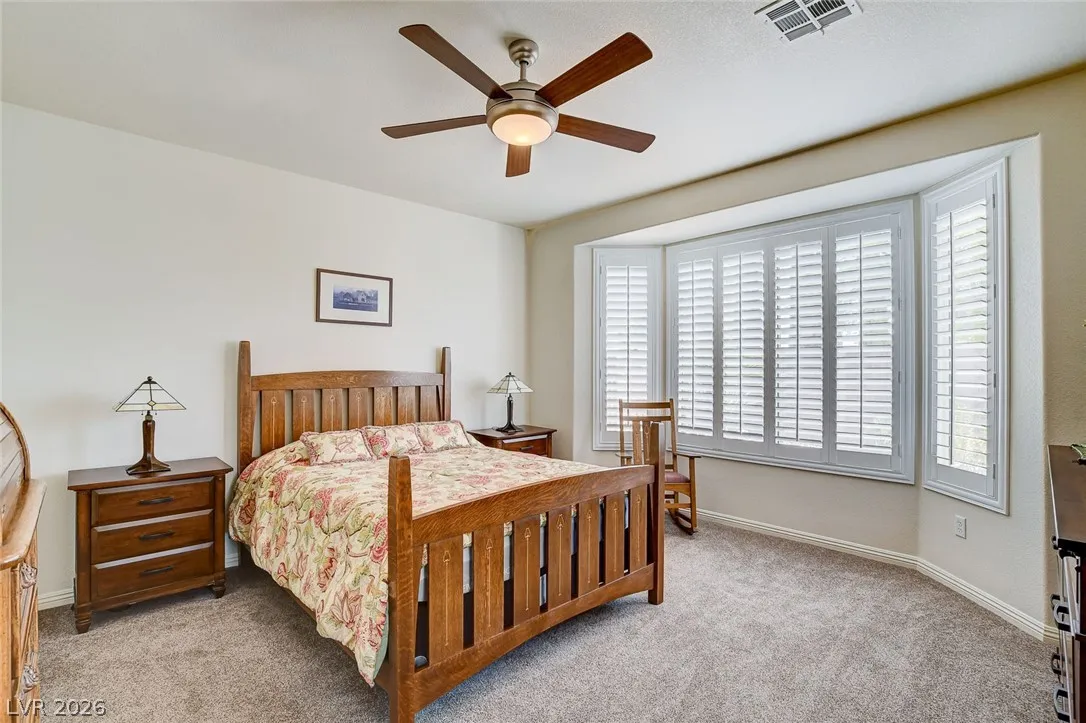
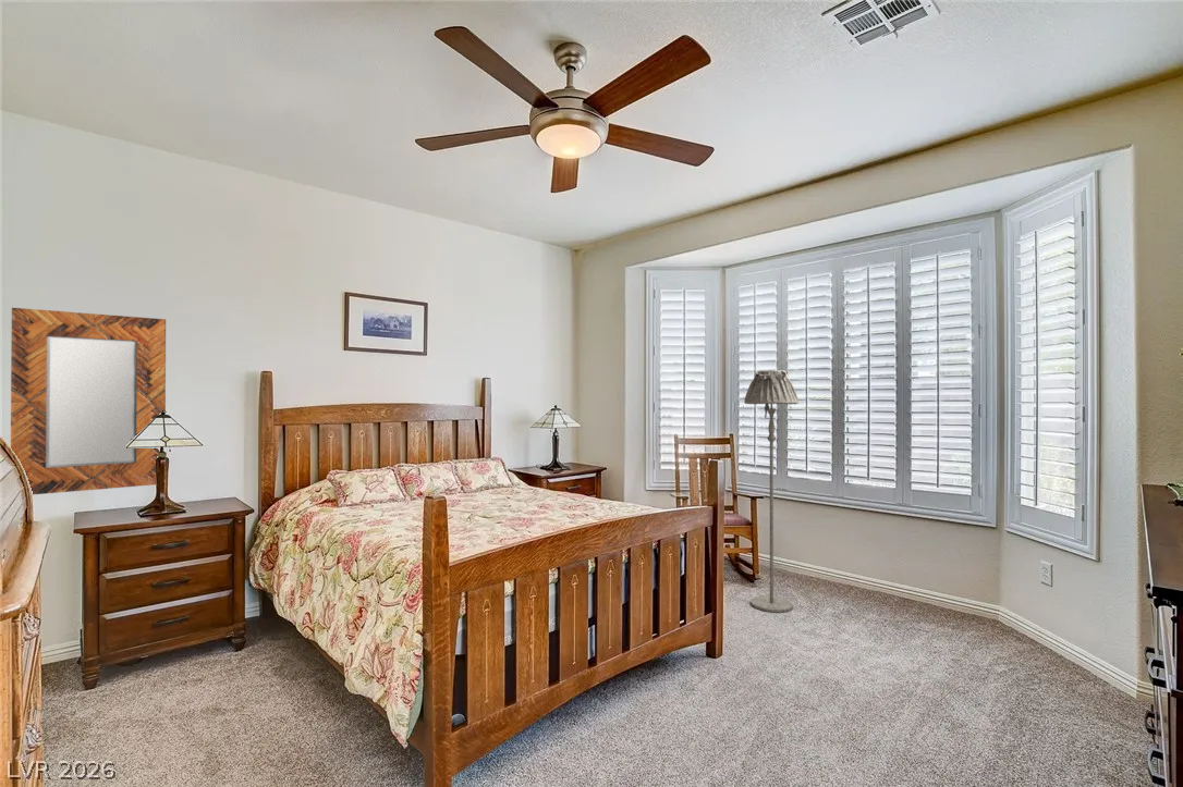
+ floor lamp (771, 488)
+ home mirror (93, 402)
